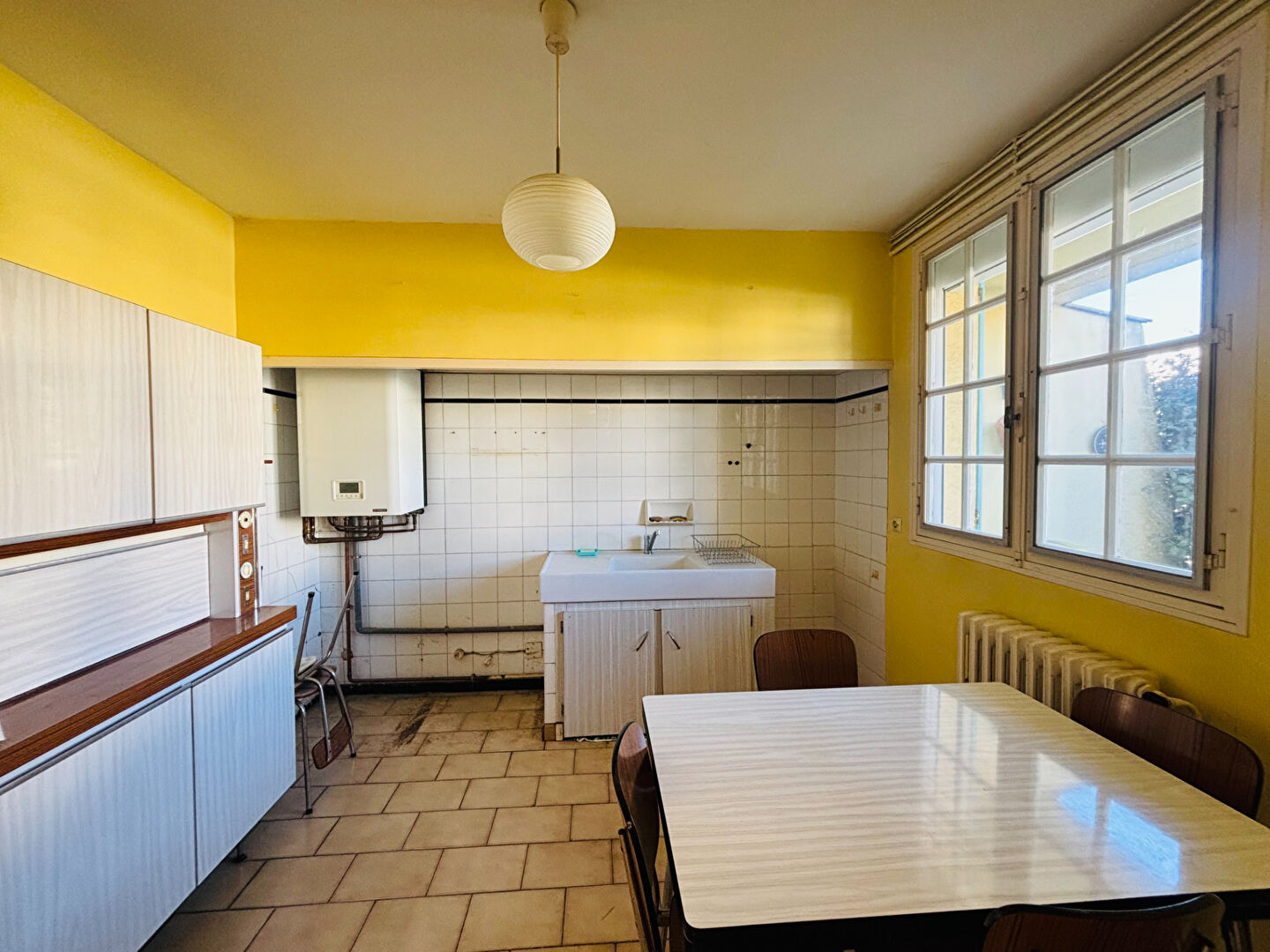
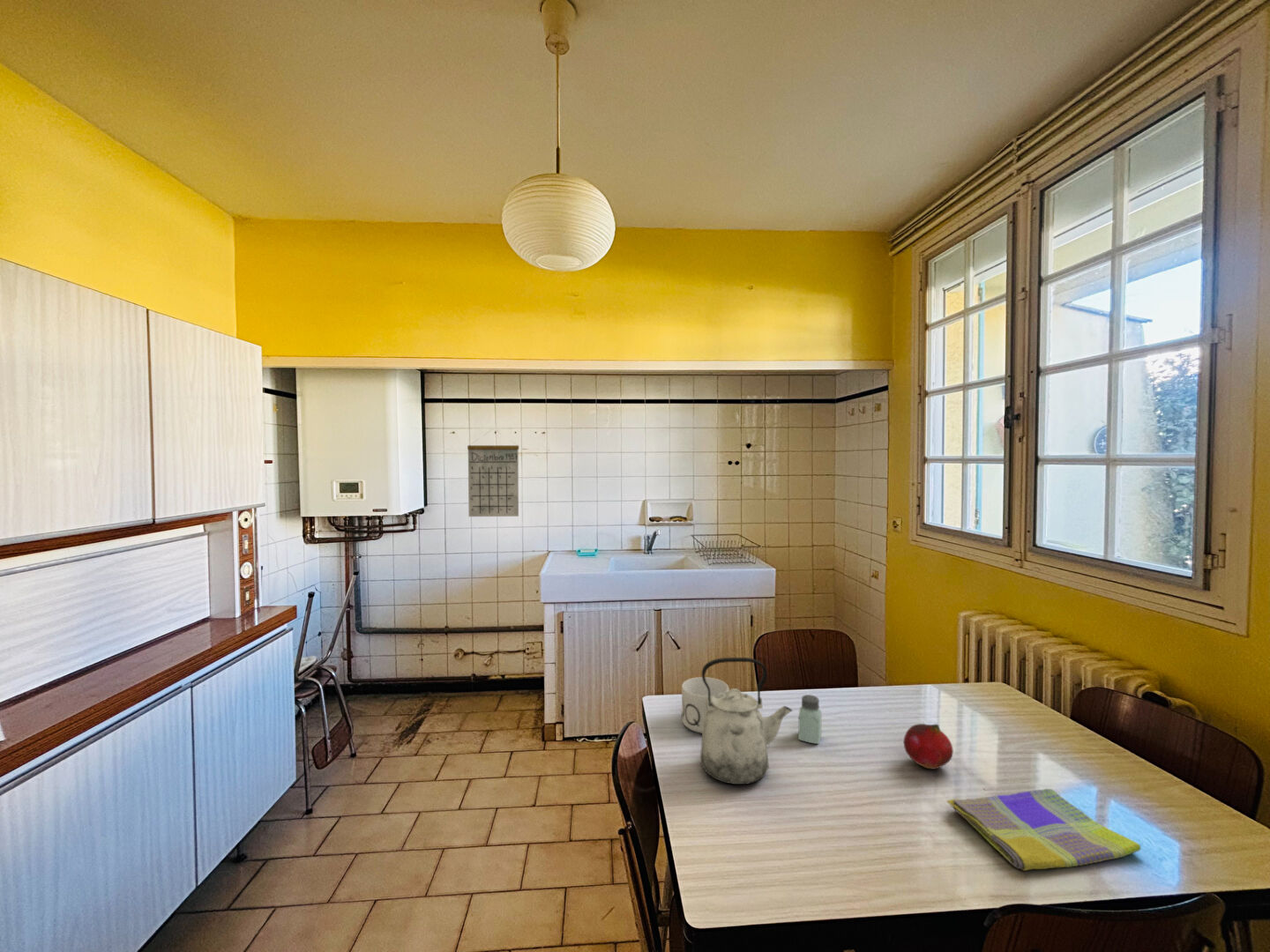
+ dish towel (1037, 825)
+ kettle (746, 714)
+ fruit (927, 743)
+ saltshaker (810, 718)
+ calendar (493, 472)
+ mug (706, 701)
